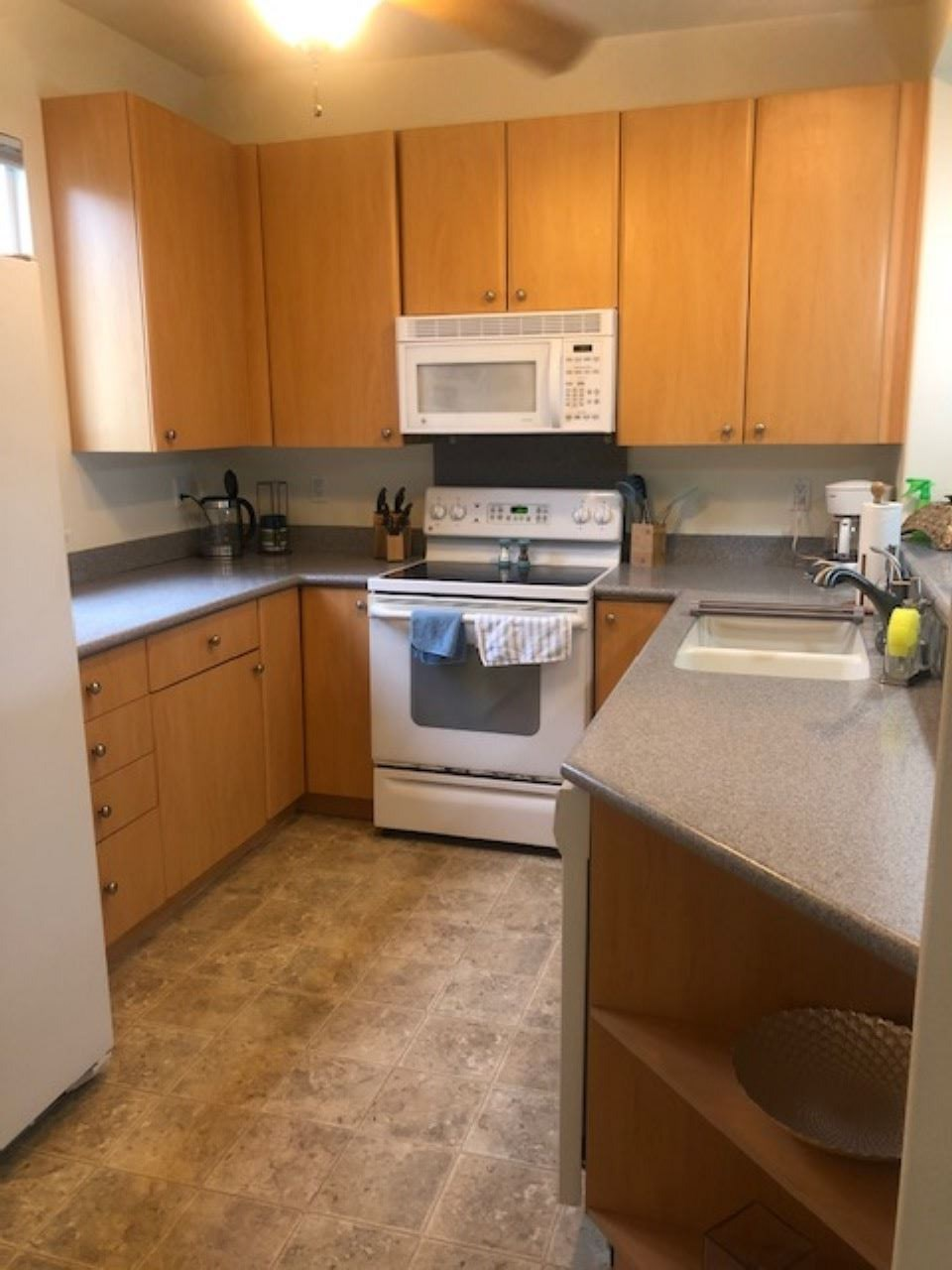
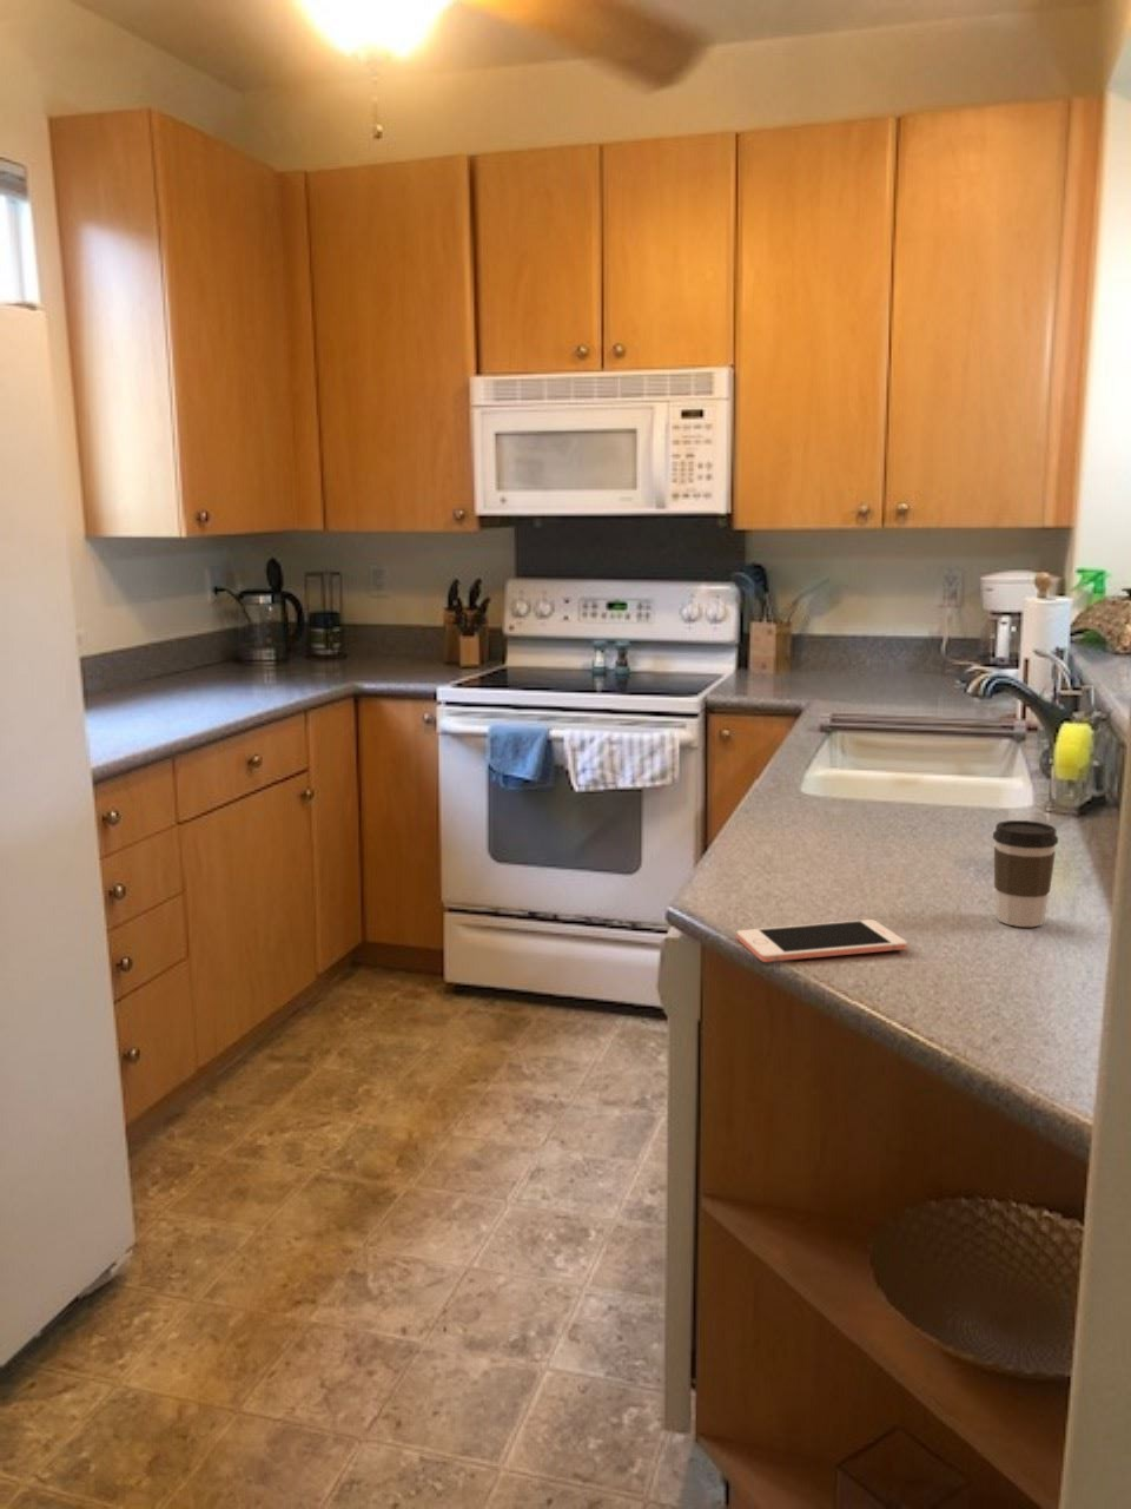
+ cell phone (820, 940)
+ coffee cup (1023, 873)
